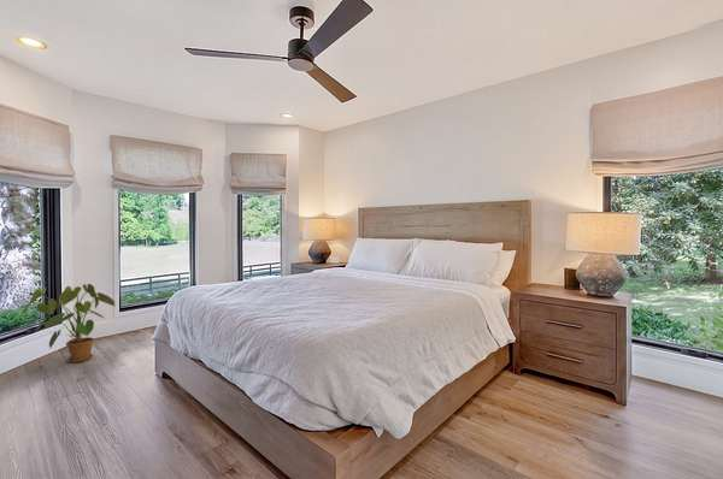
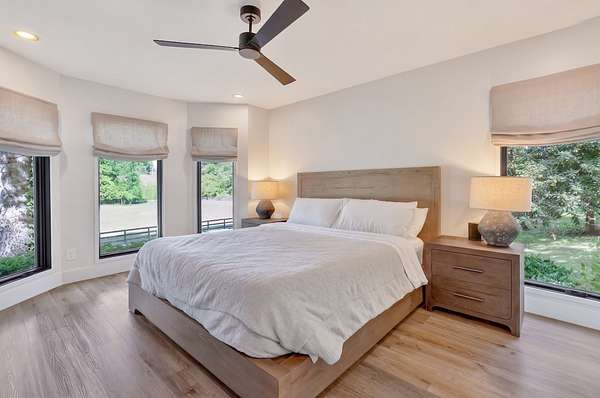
- house plant (75, 319)
